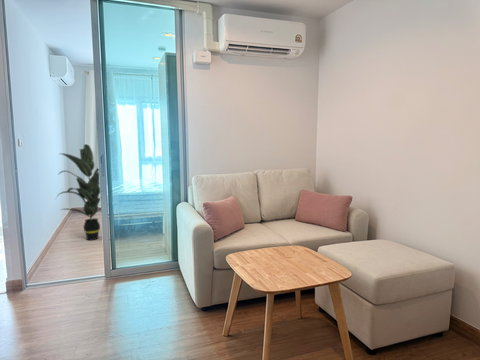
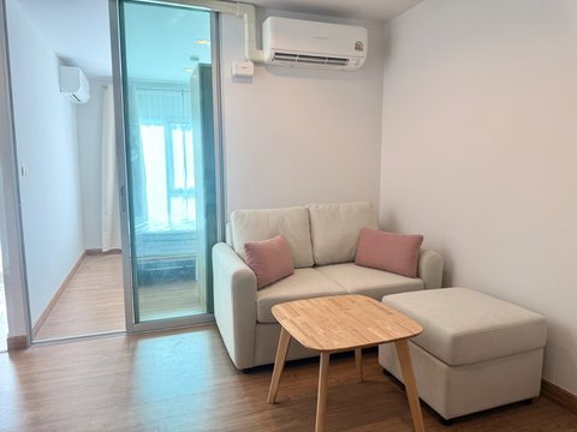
- indoor plant (87, 192)
